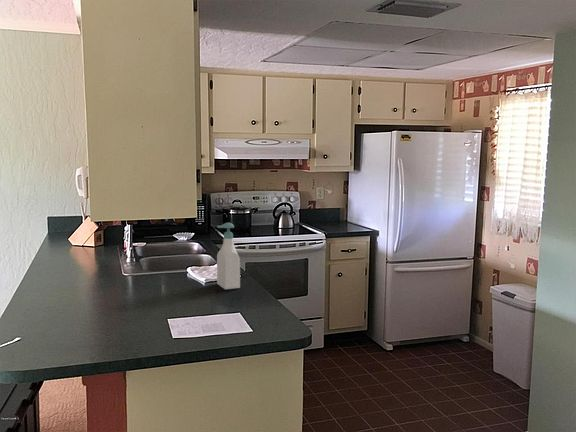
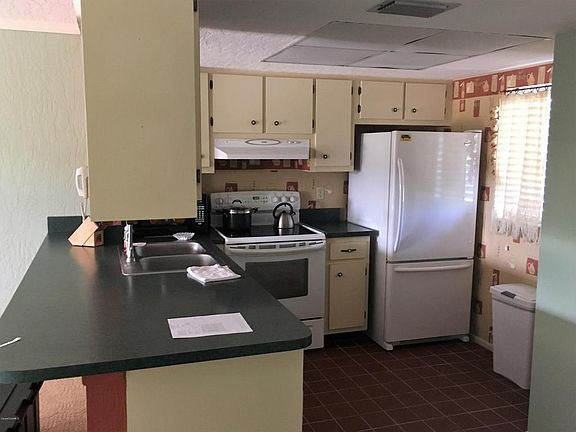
- soap bottle (226, 254)
